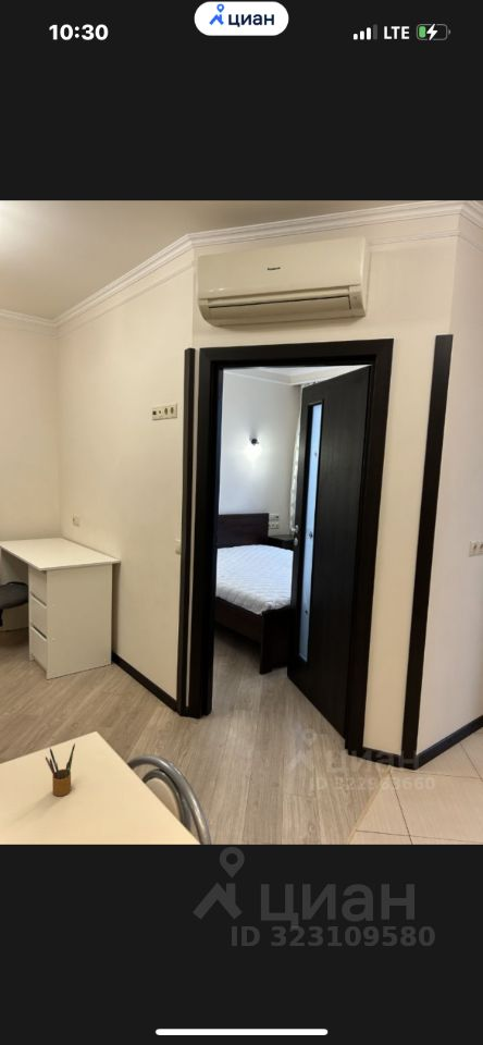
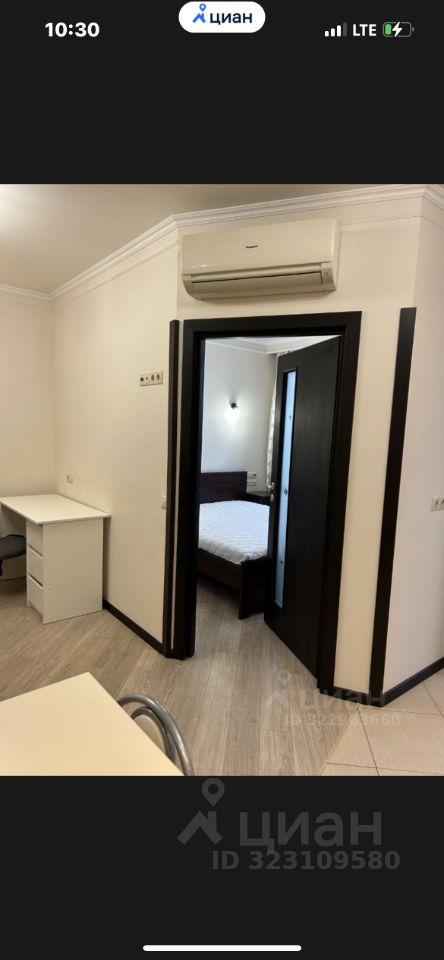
- pencil box (62, 770)
